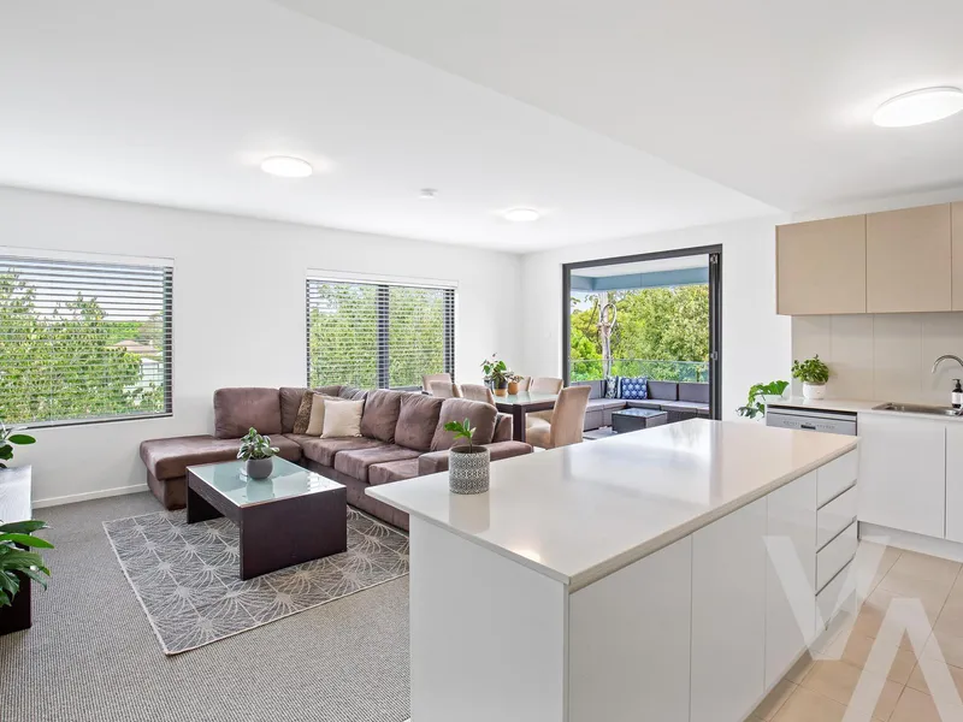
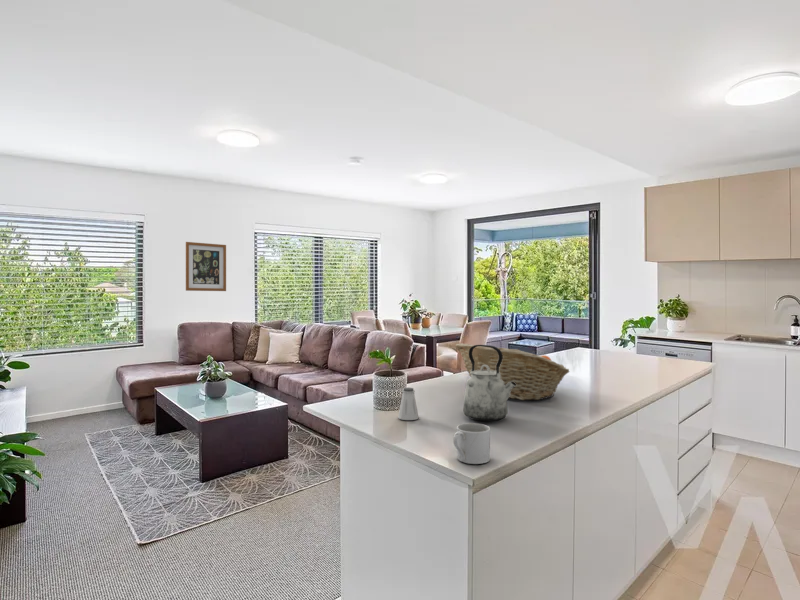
+ saltshaker (408, 402)
+ mug (469, 444)
+ kettle (491, 382)
+ wall art (206, 267)
+ fruit basket (509, 367)
